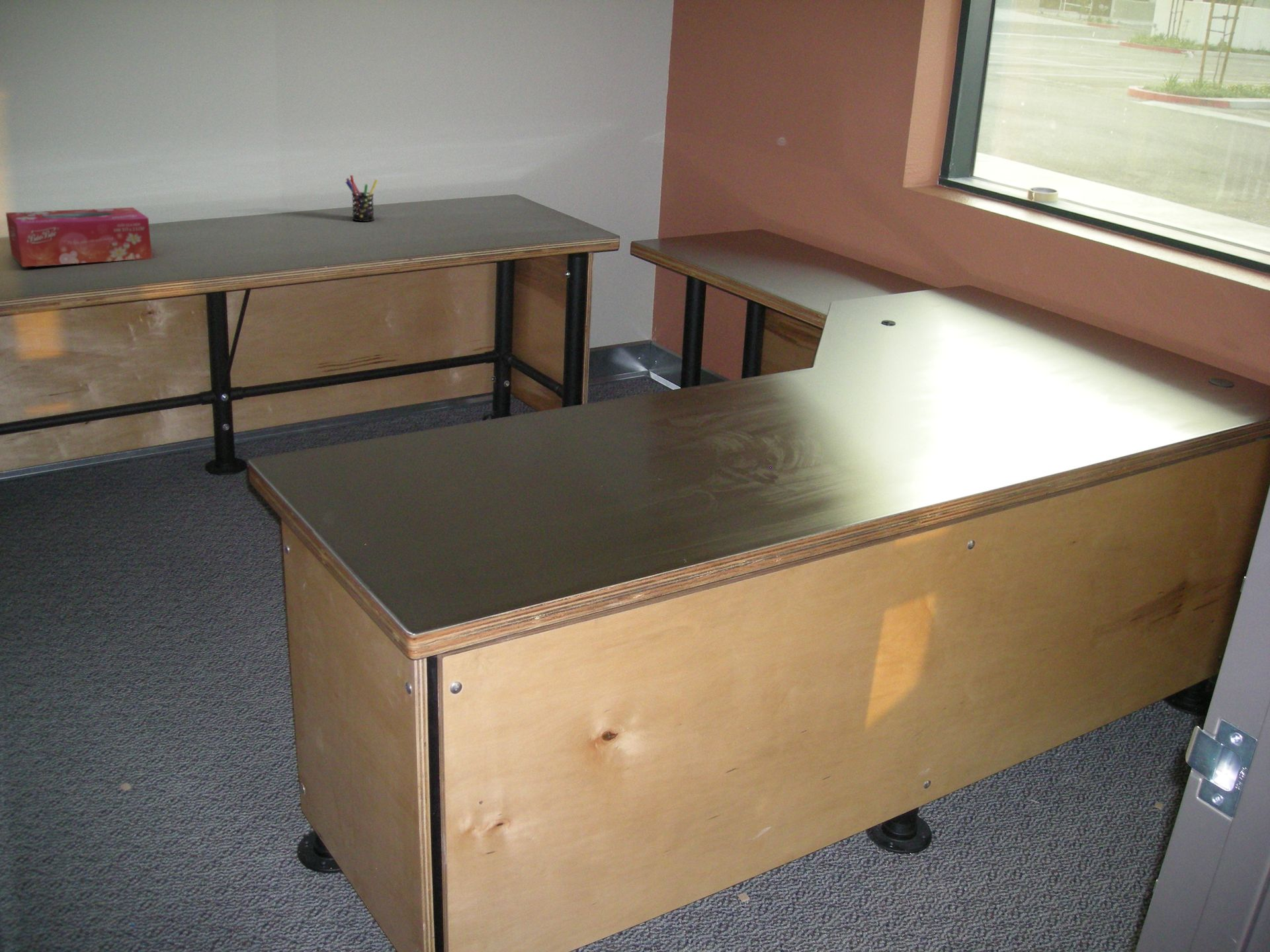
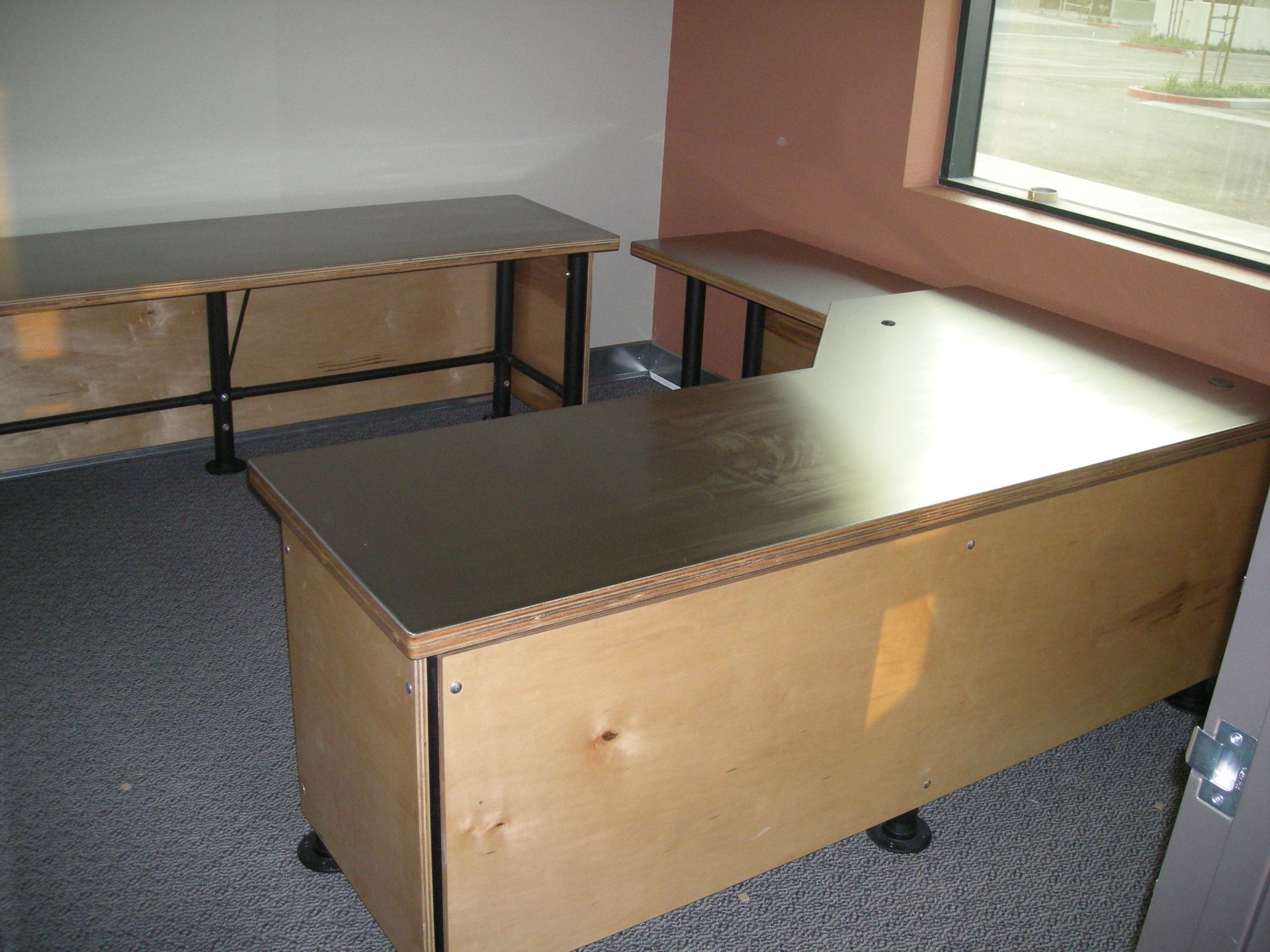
- tissue box (79, 235)
- pen holder (362, 198)
